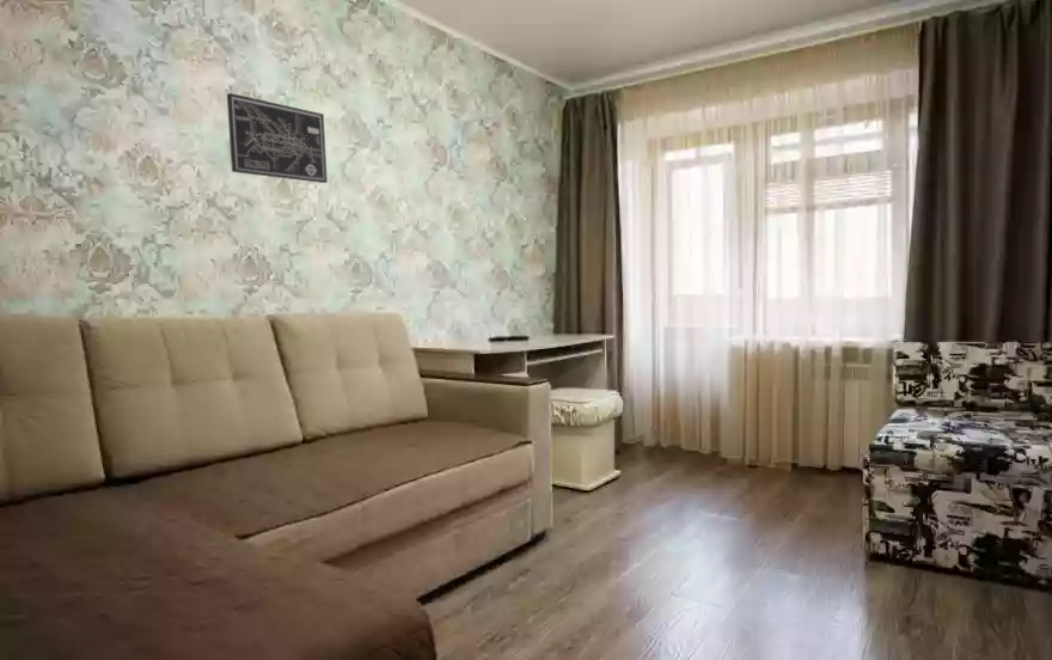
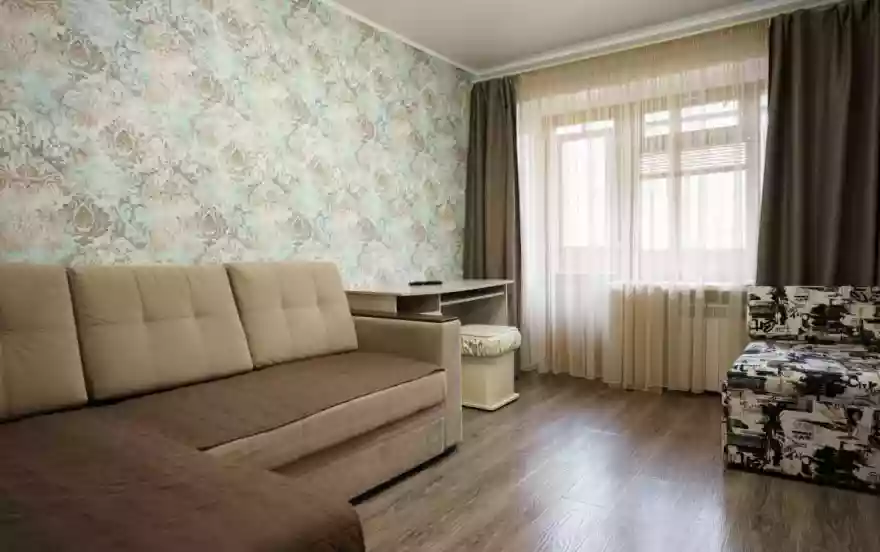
- wall art (280, 141)
